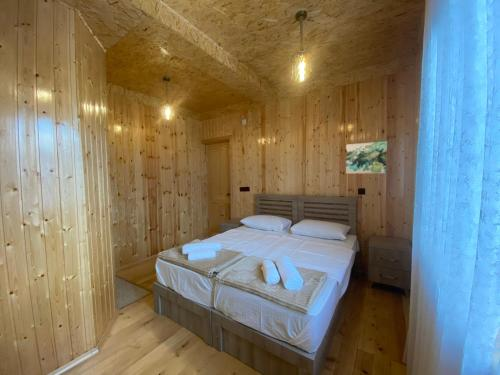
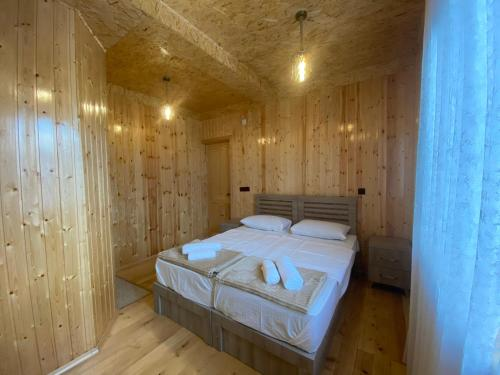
- wall art (365, 158)
